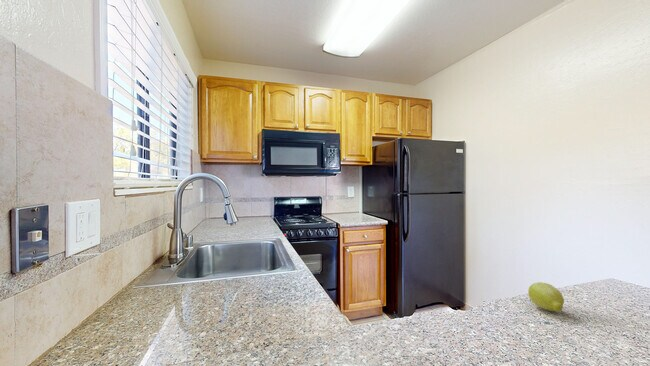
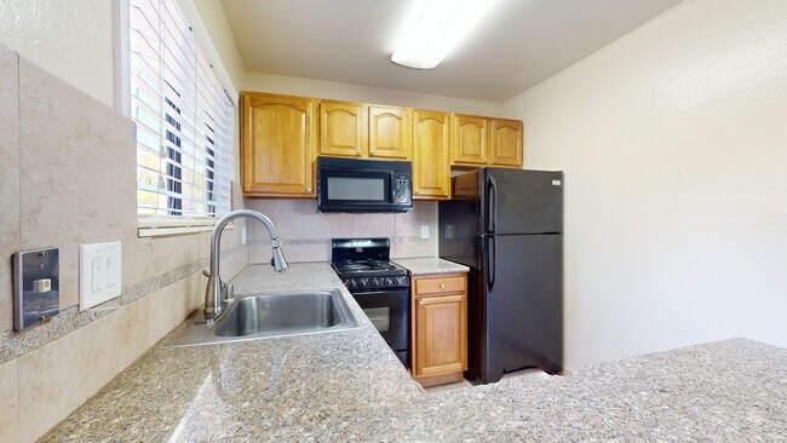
- fruit (546, 296)
